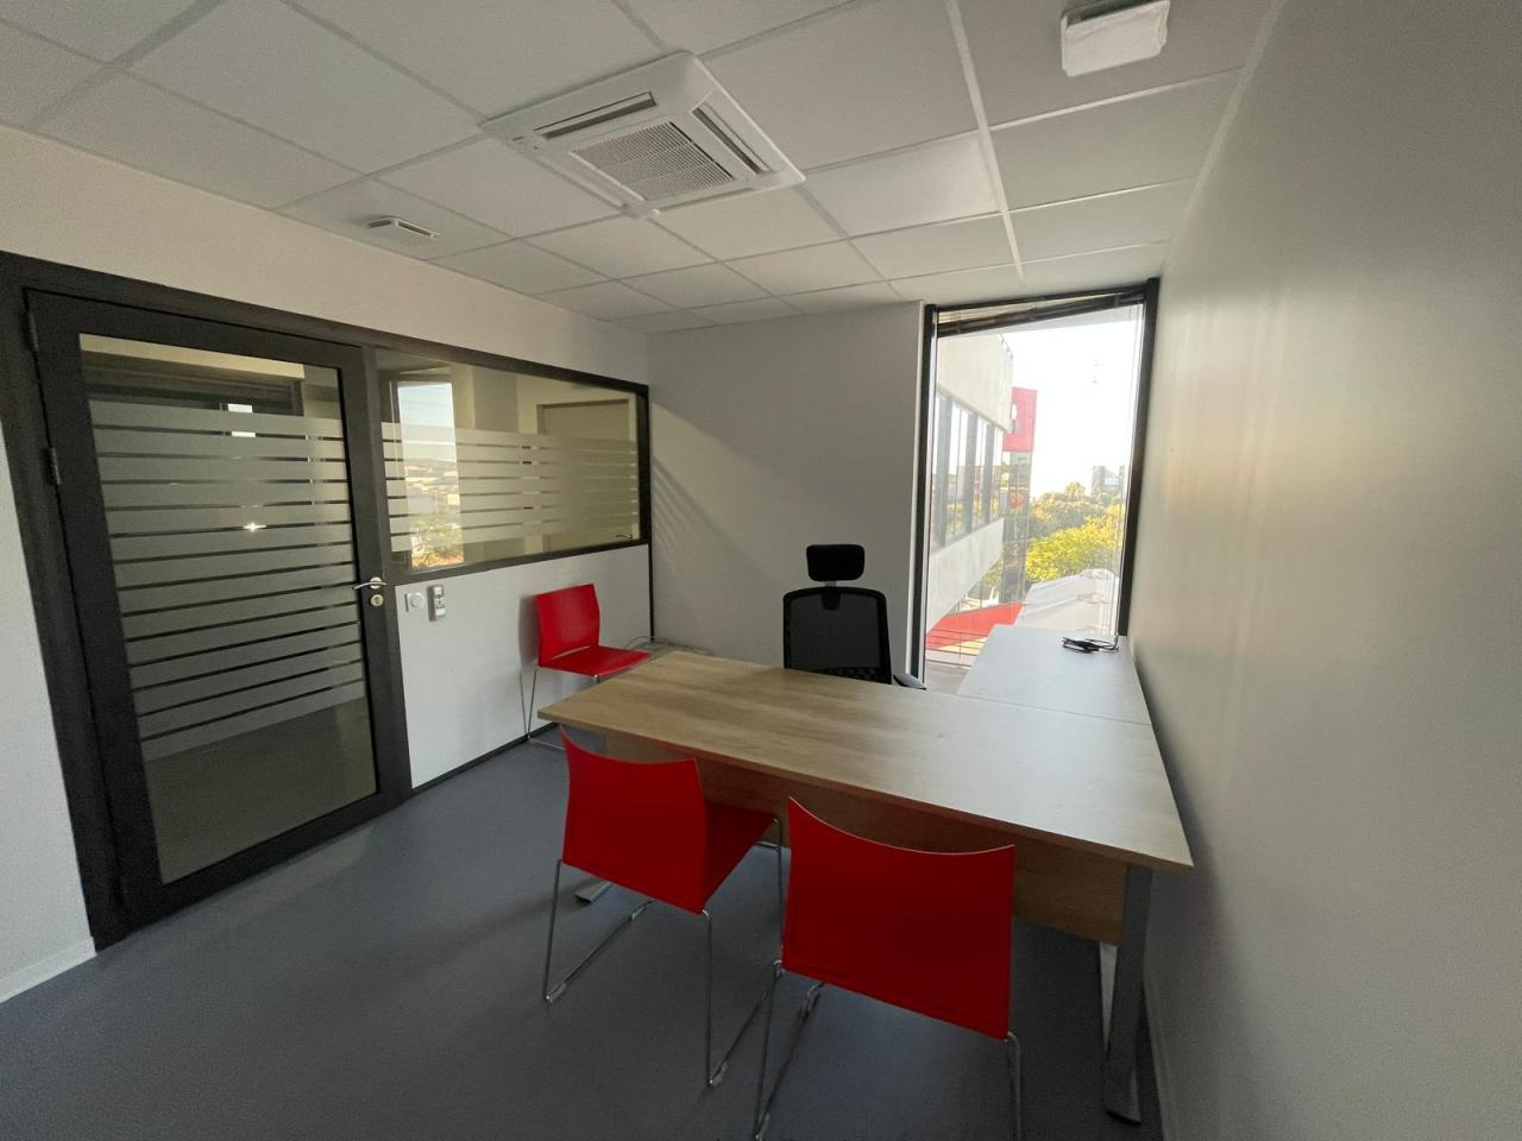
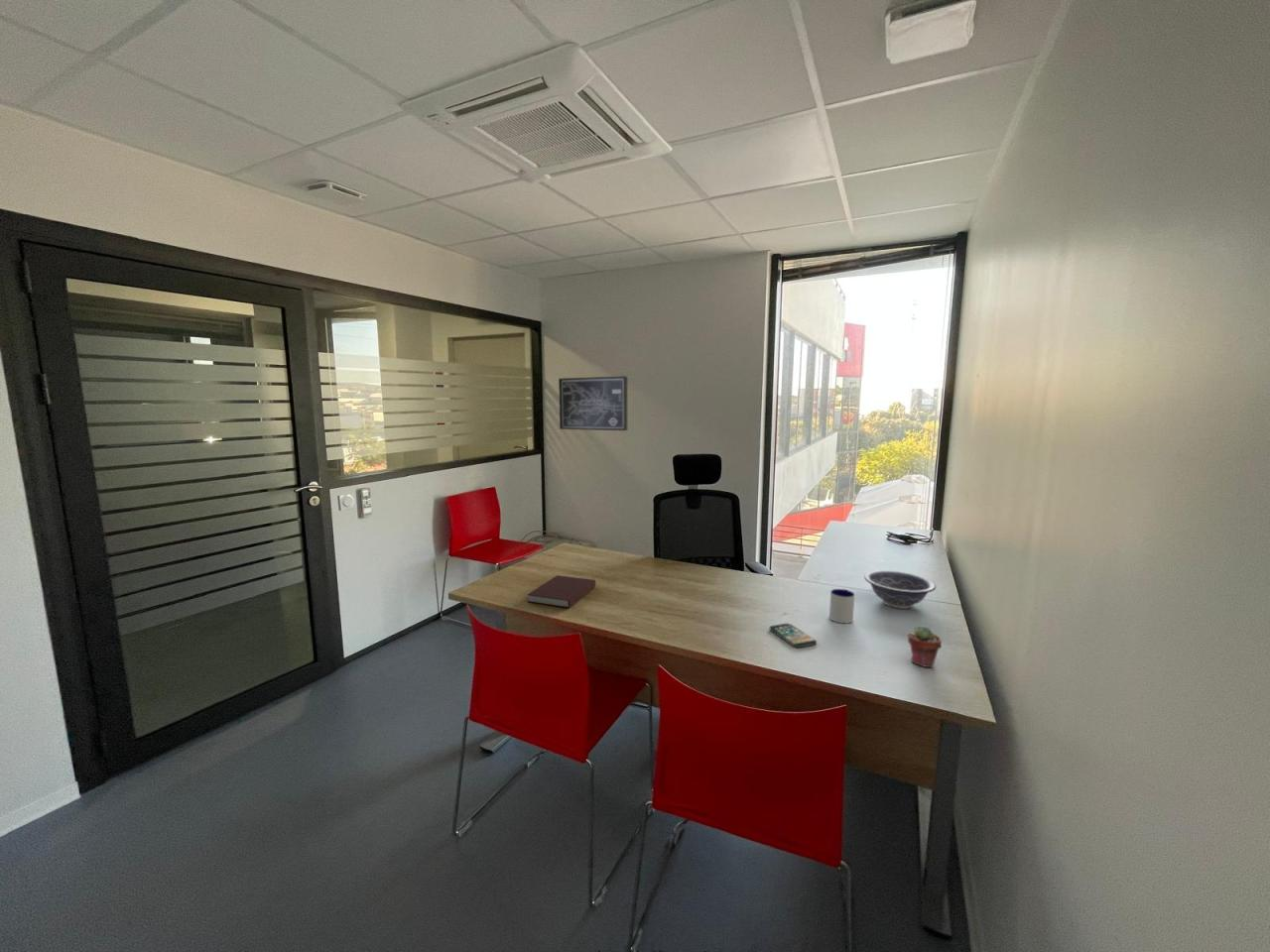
+ potted succulent (924, 644)
+ decorative bowl (898, 591)
+ notebook (563, 590)
+ smartphone (792, 635)
+ mug (841, 604)
+ wall art (592, 404)
